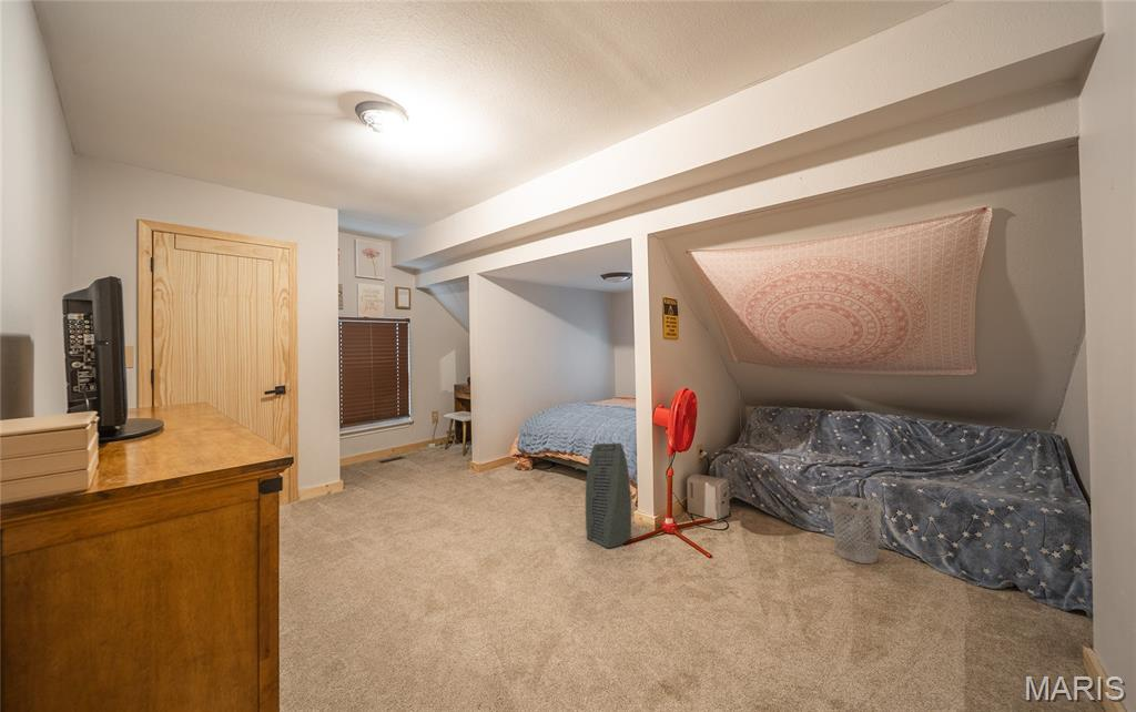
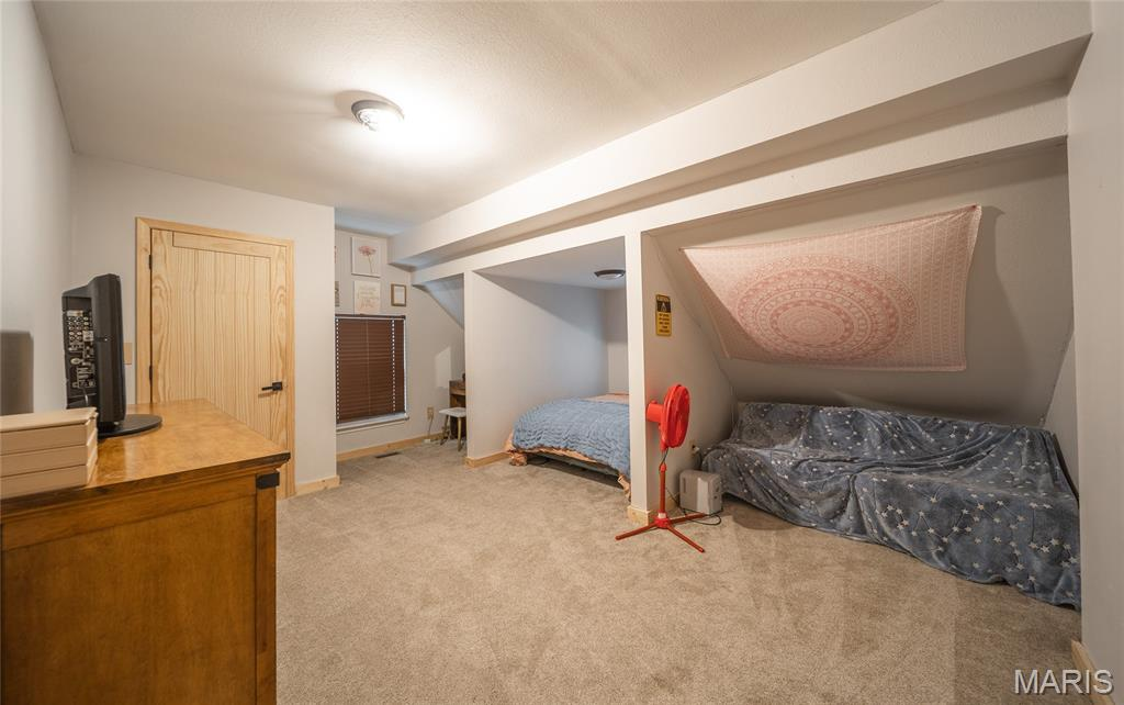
- air purifier (608, 490)
- wastebasket (855, 529)
